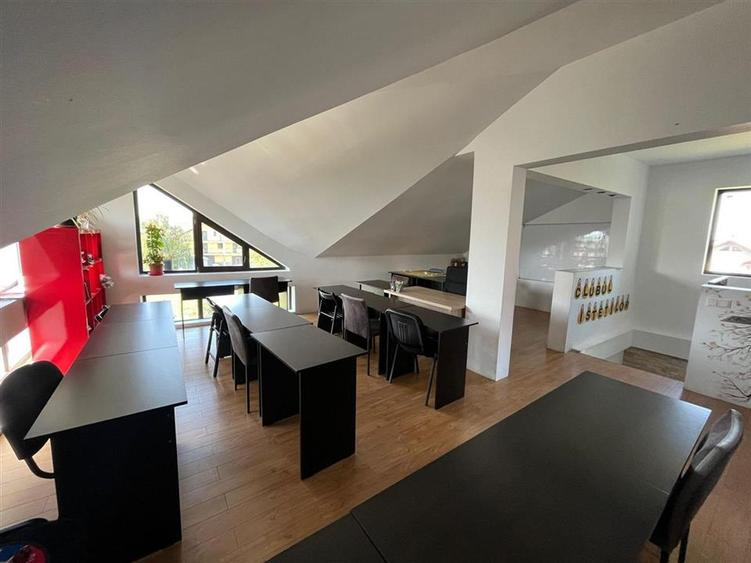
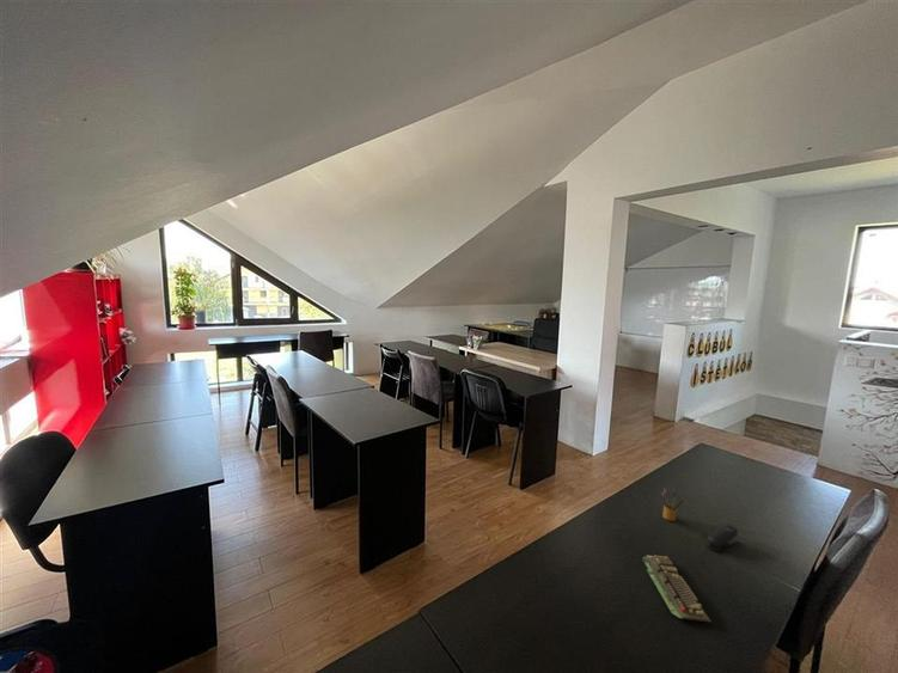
+ keyboard (671, 582)
+ stapler (722, 536)
+ pencil box (671, 504)
